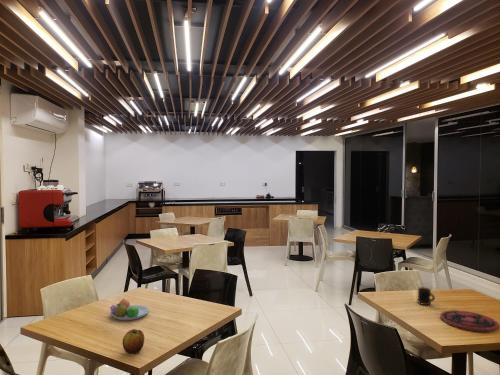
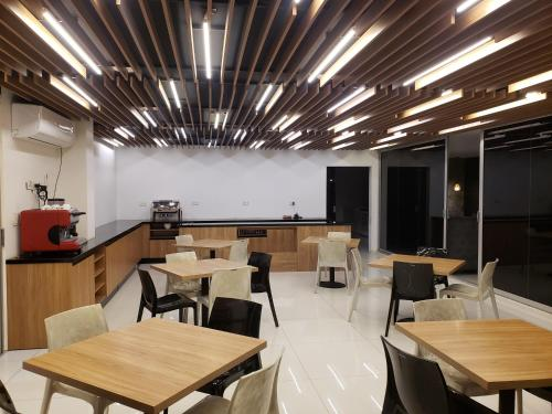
- fruit bowl (129, 308)
- plate (468, 319)
- mug (426, 297)
- apple (133, 341)
